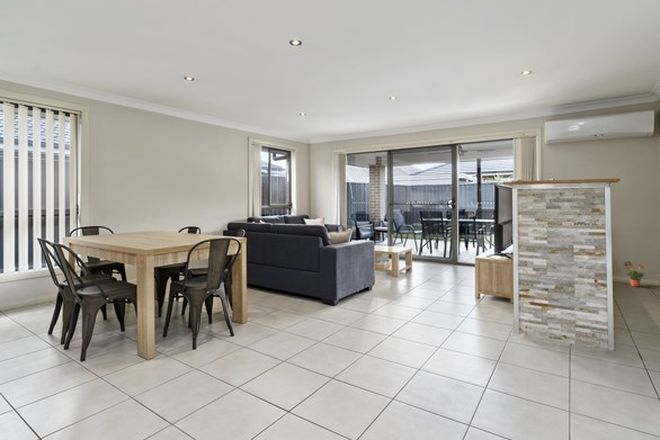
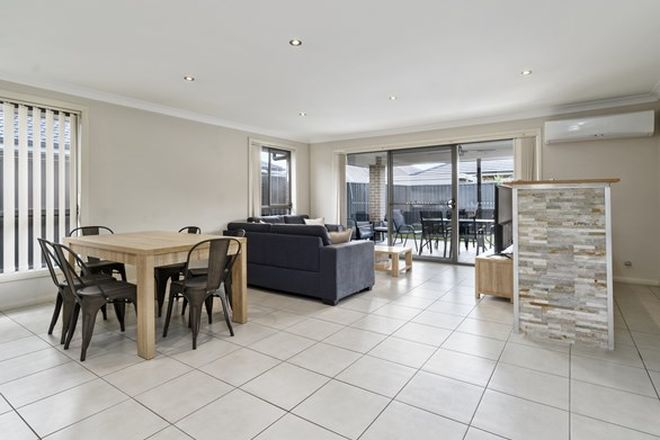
- potted plant (635, 274)
